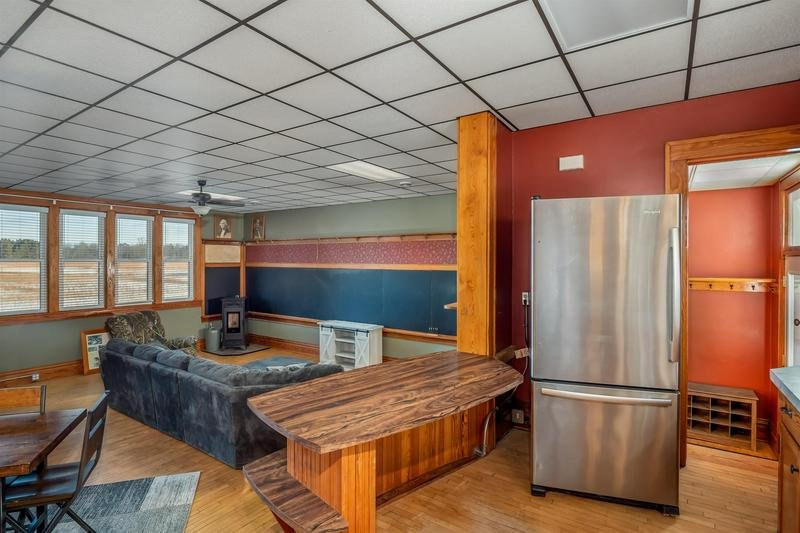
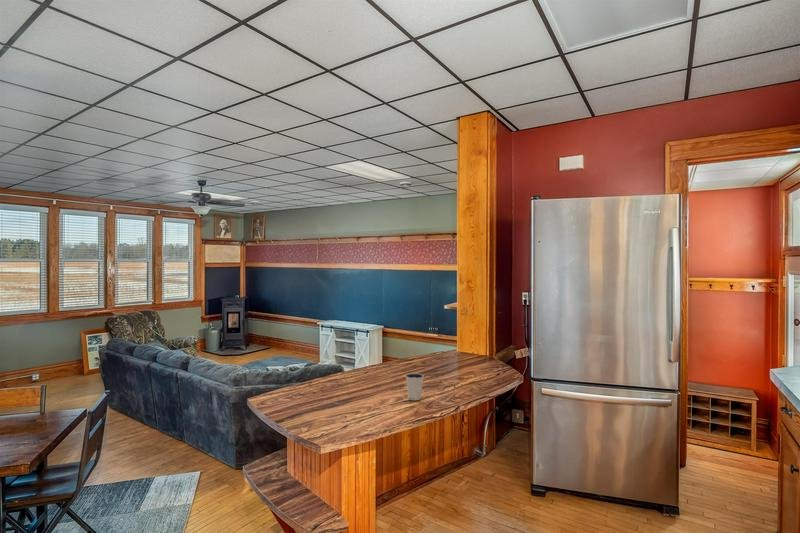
+ dixie cup (414, 387)
